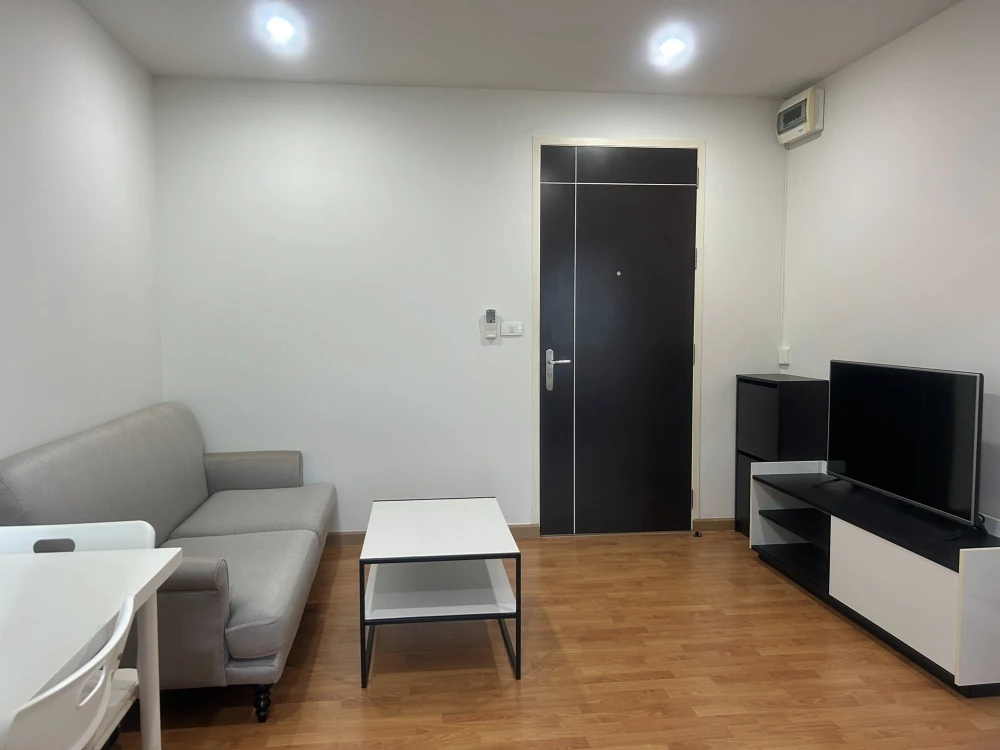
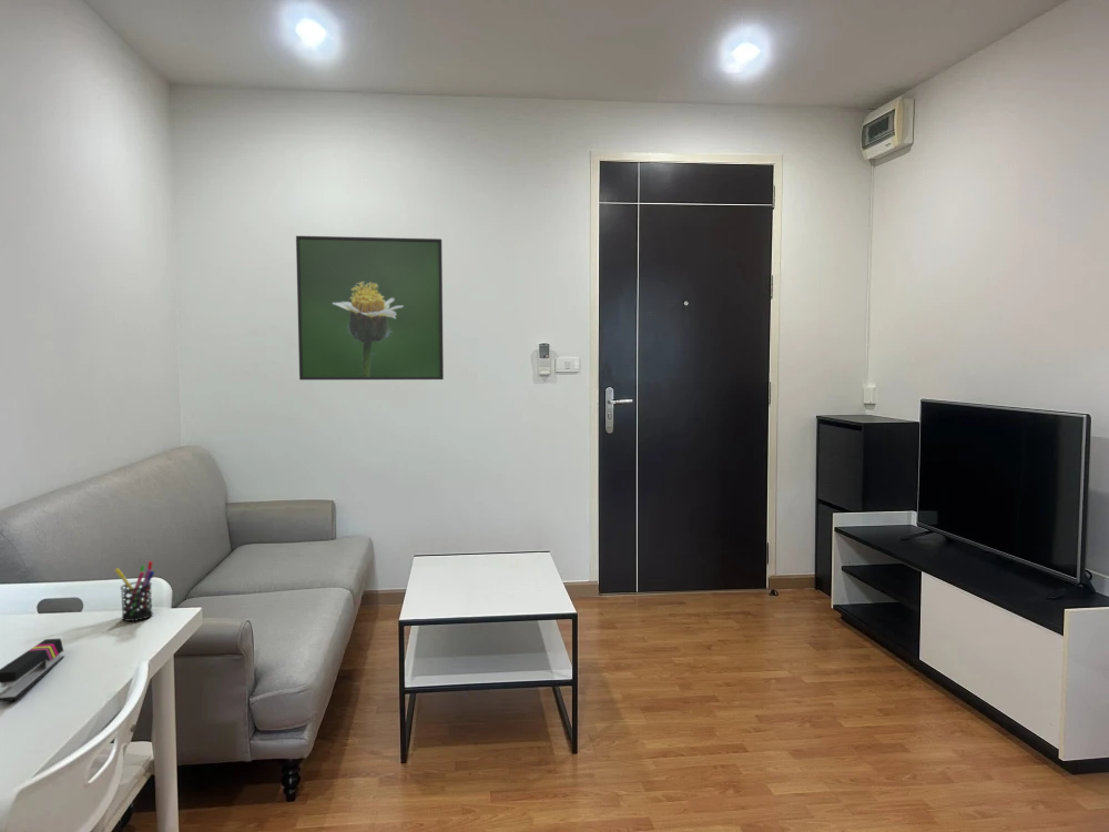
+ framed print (370, 308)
+ stapler (30, 664)
+ pen holder (139, 588)
